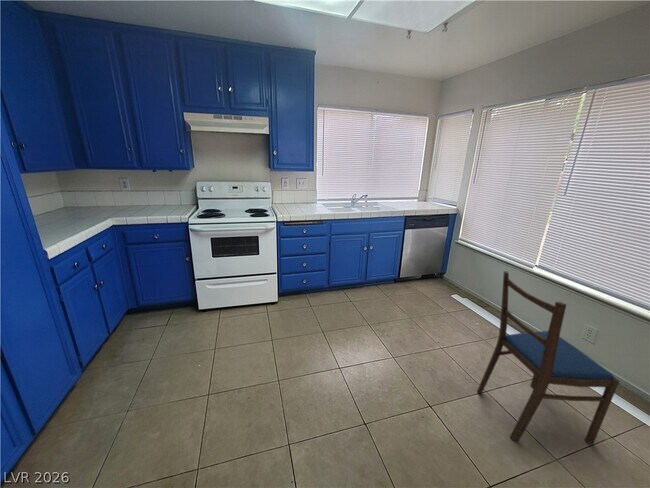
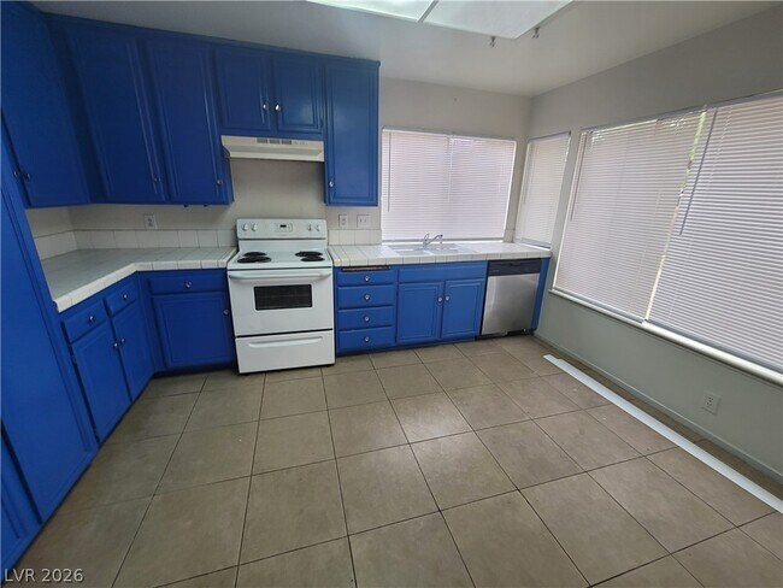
- dining chair (547, 354)
